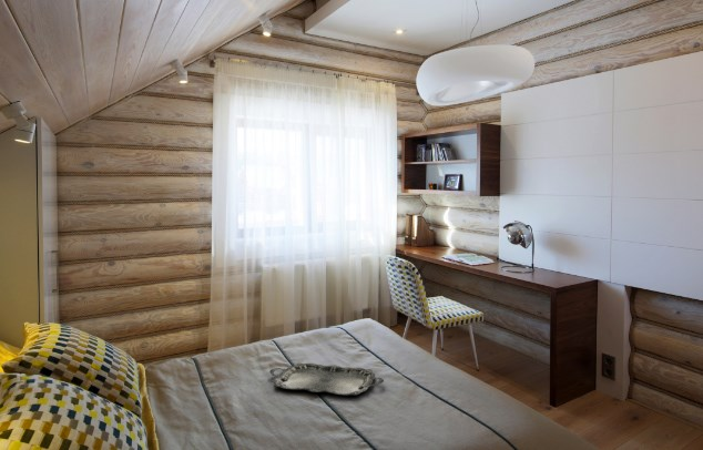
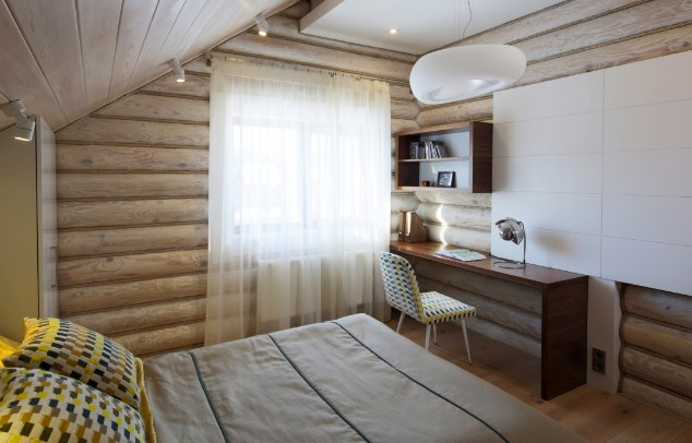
- serving tray (325, 377)
